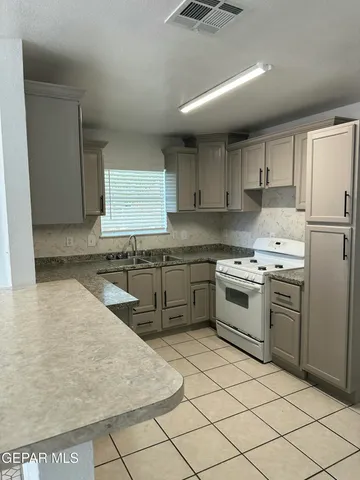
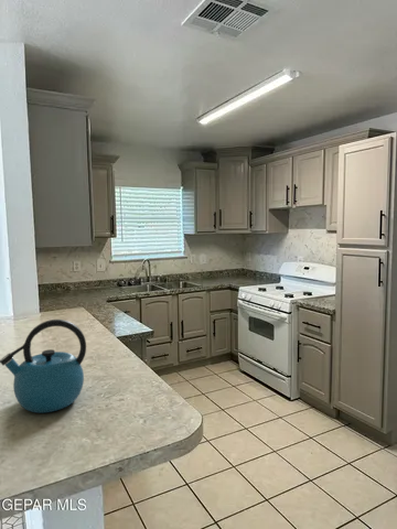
+ kettle (44, 363)
